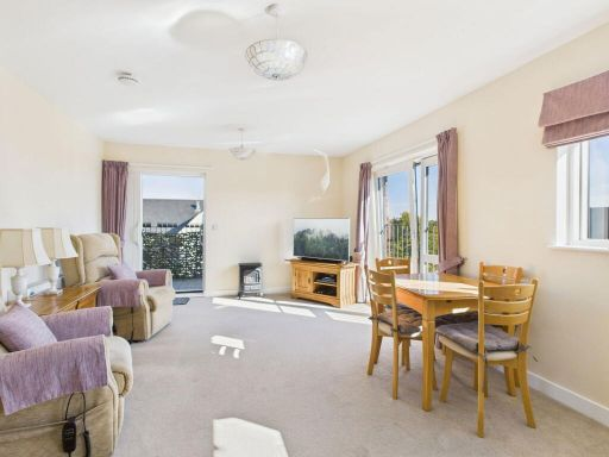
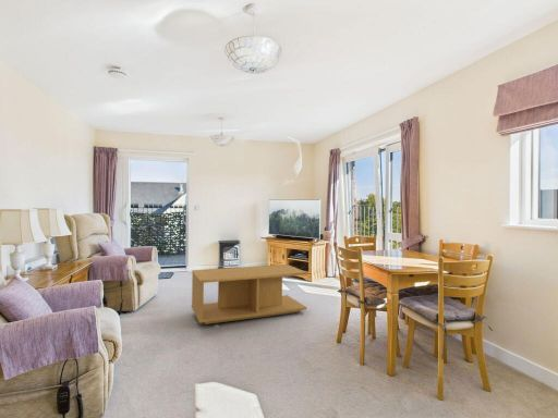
+ coffee table (248, 292)
